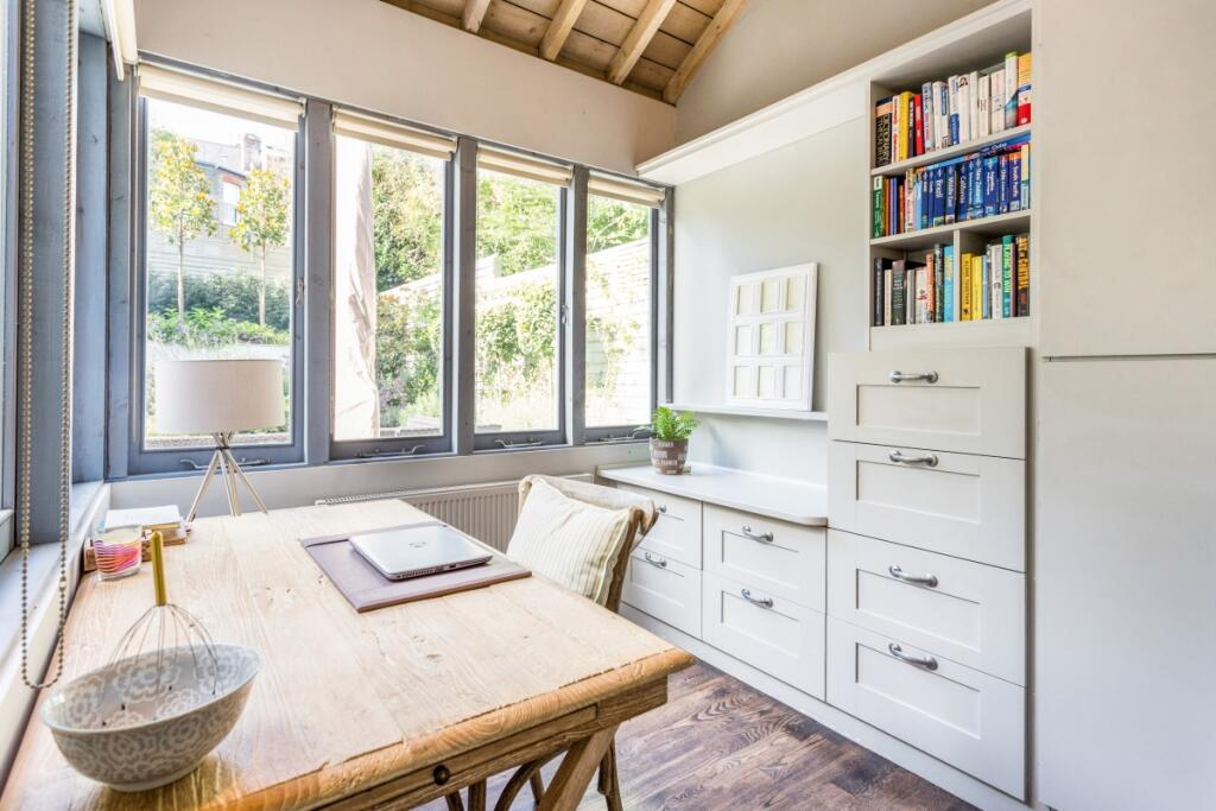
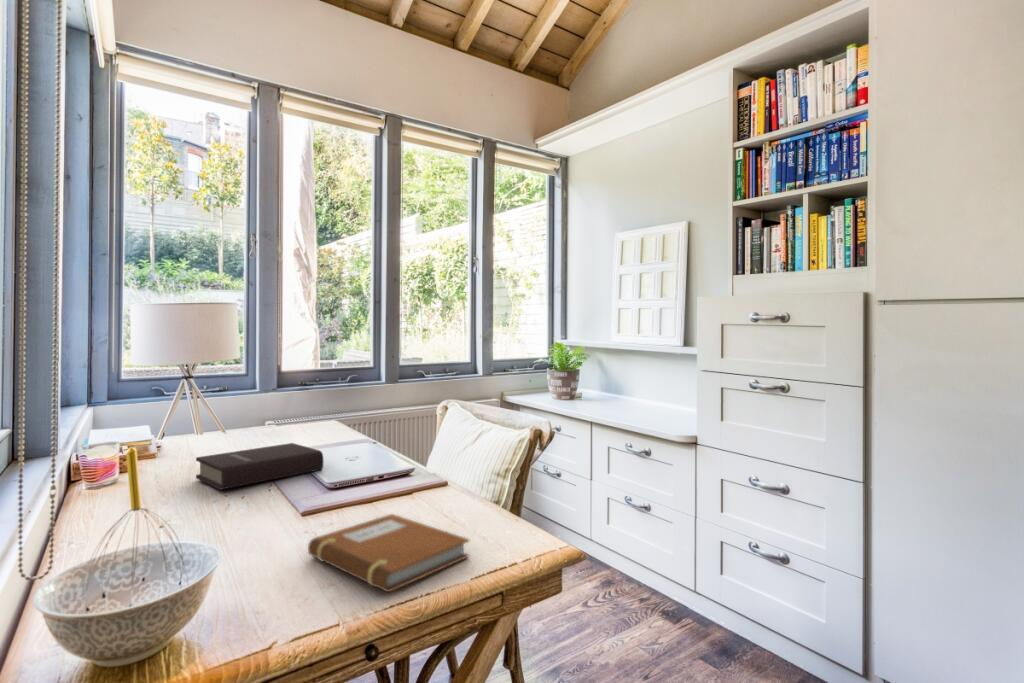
+ book (261, 464)
+ notebook (386, 547)
